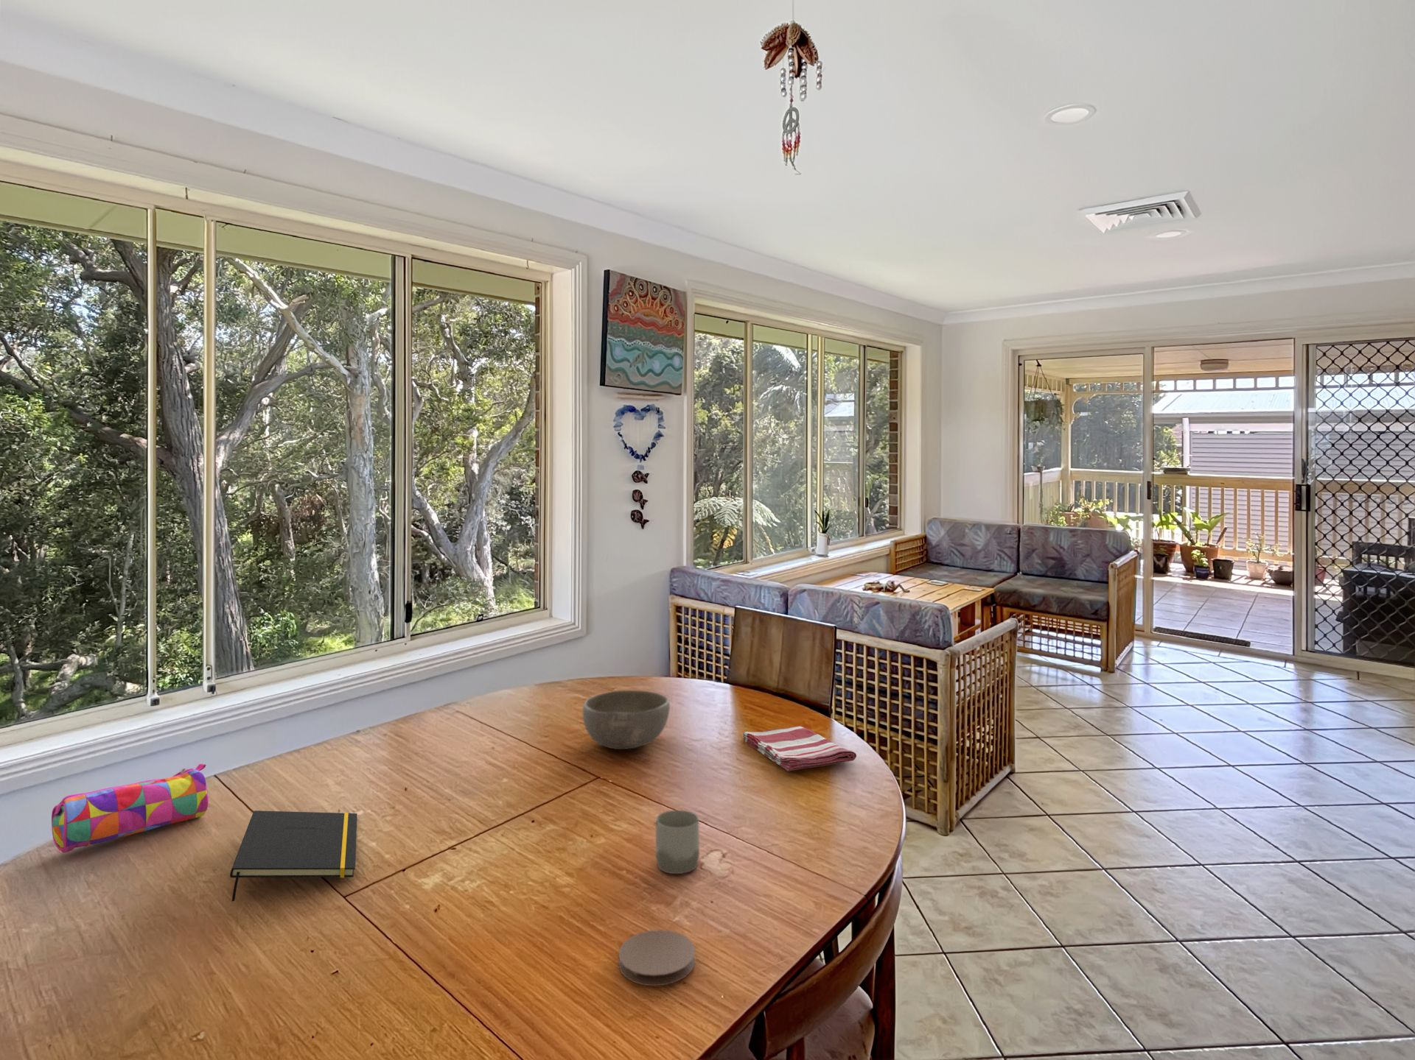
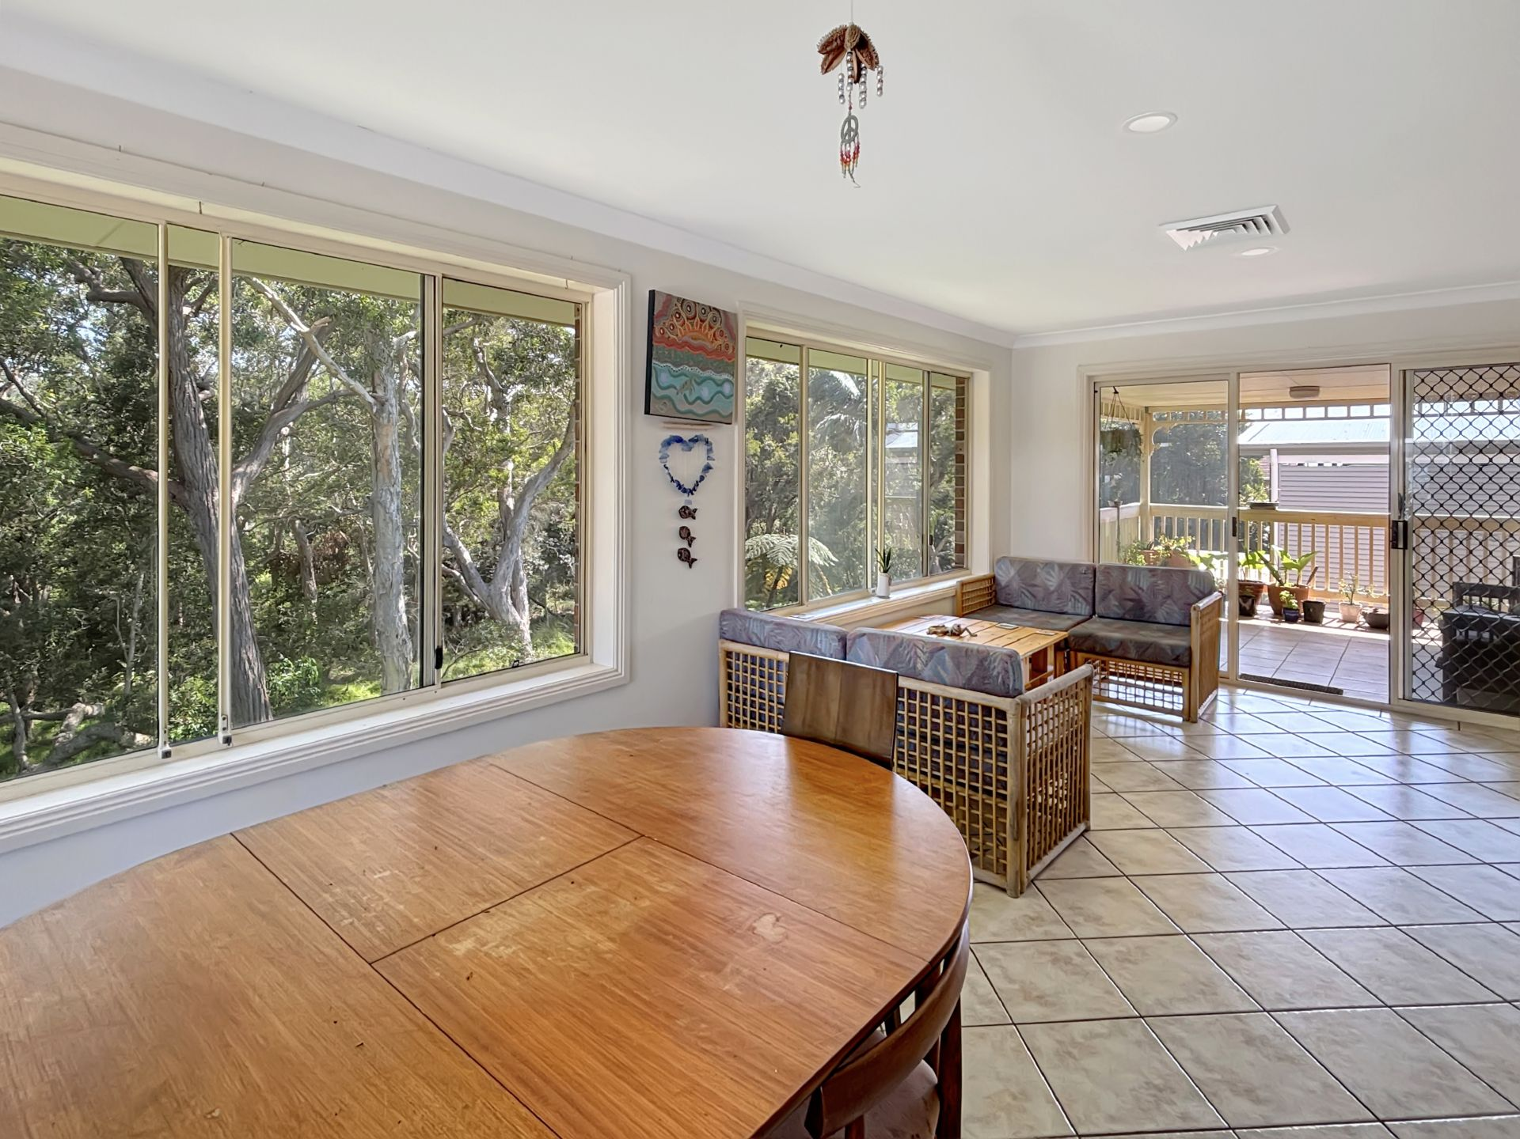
- cup (674, 837)
- bowl (626, 723)
- pencil case (134, 806)
- dish towel (796, 744)
- coaster (656, 956)
- notepad (301, 842)
